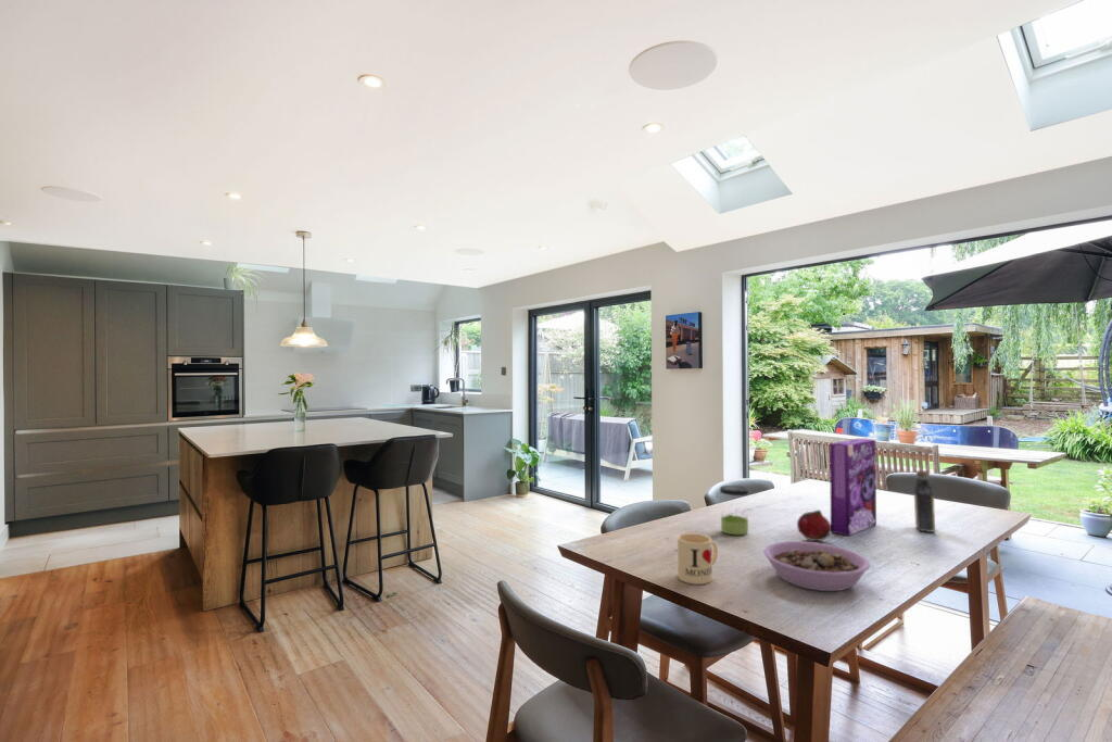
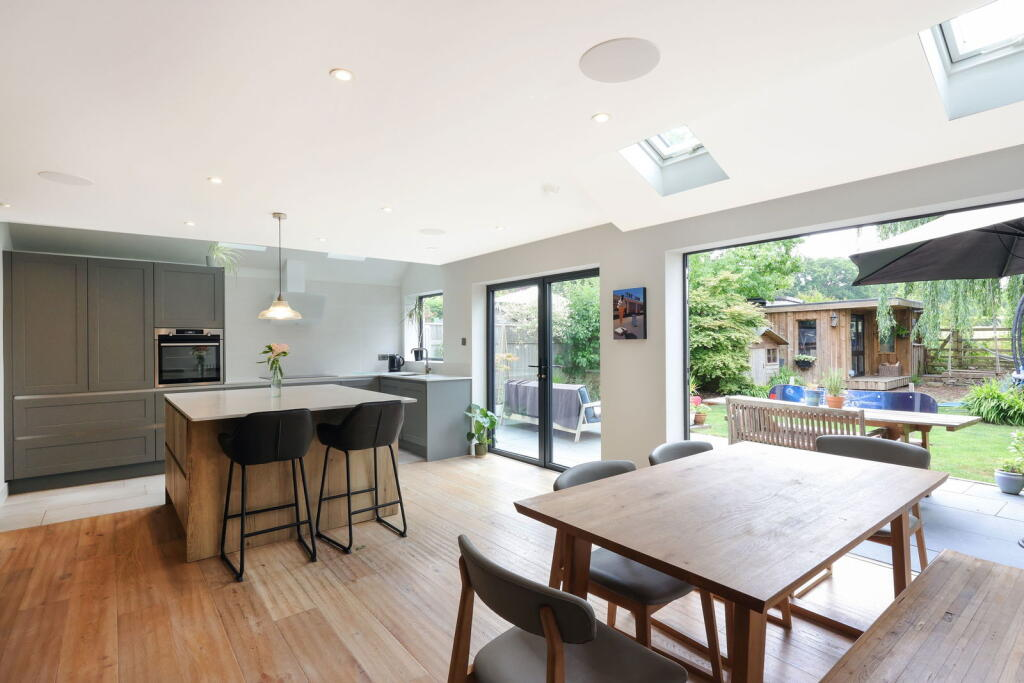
- bottle (924, 500)
- fruit (813, 525)
- mug (699, 556)
- cereal box (854, 483)
- bowl (814, 564)
- jar (735, 511)
